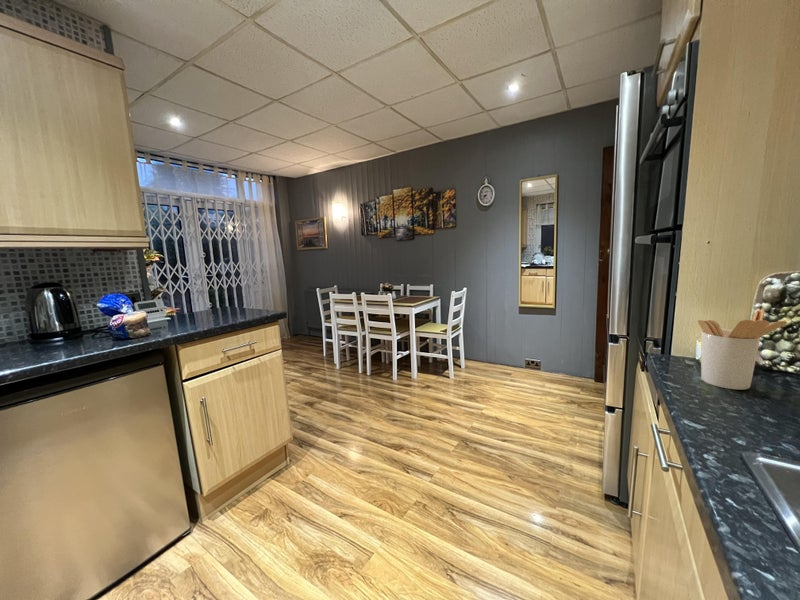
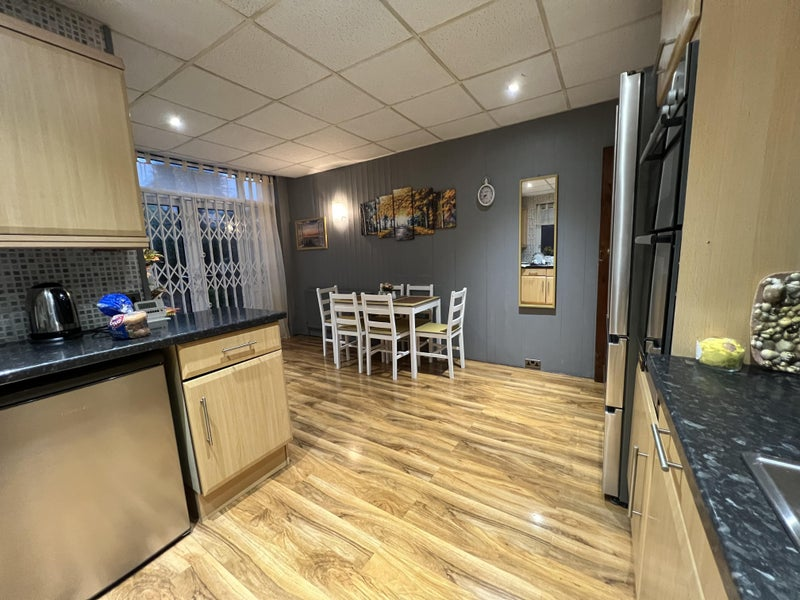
- utensil holder (737, 349)
